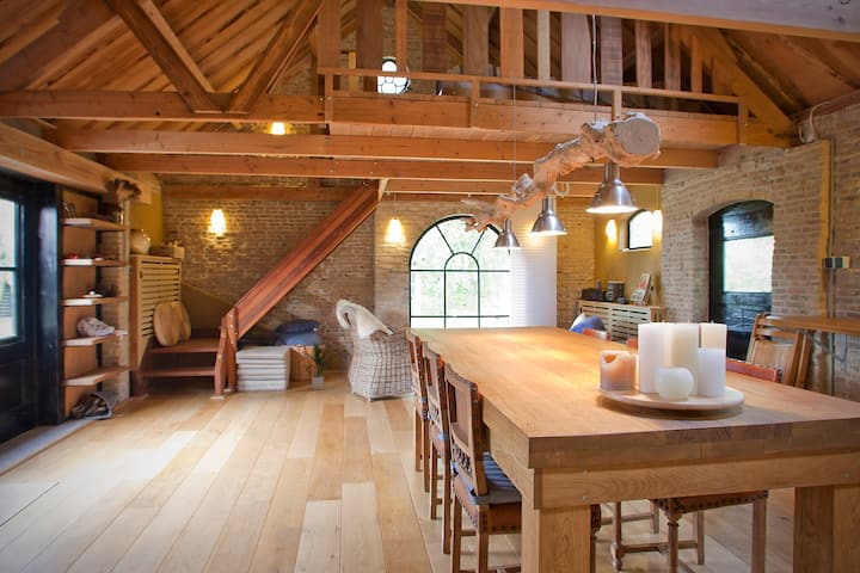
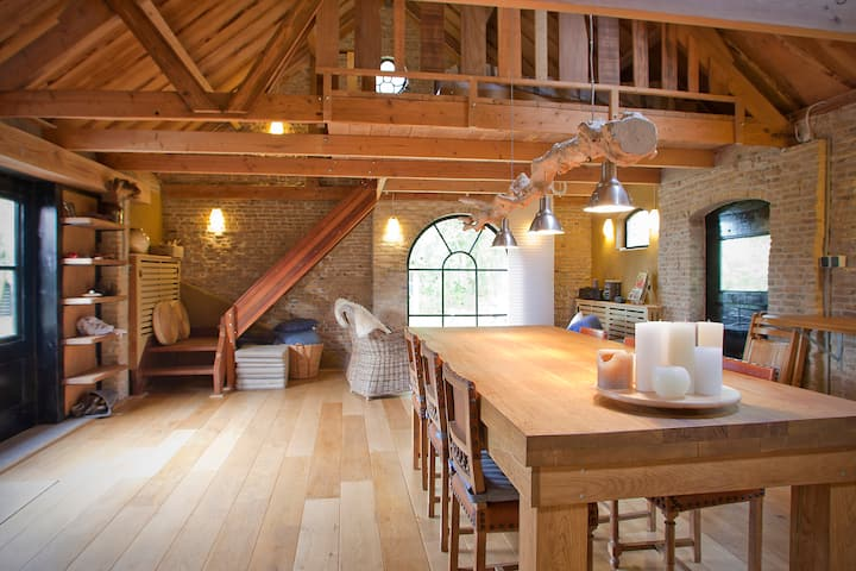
- indoor plant (319, 365)
